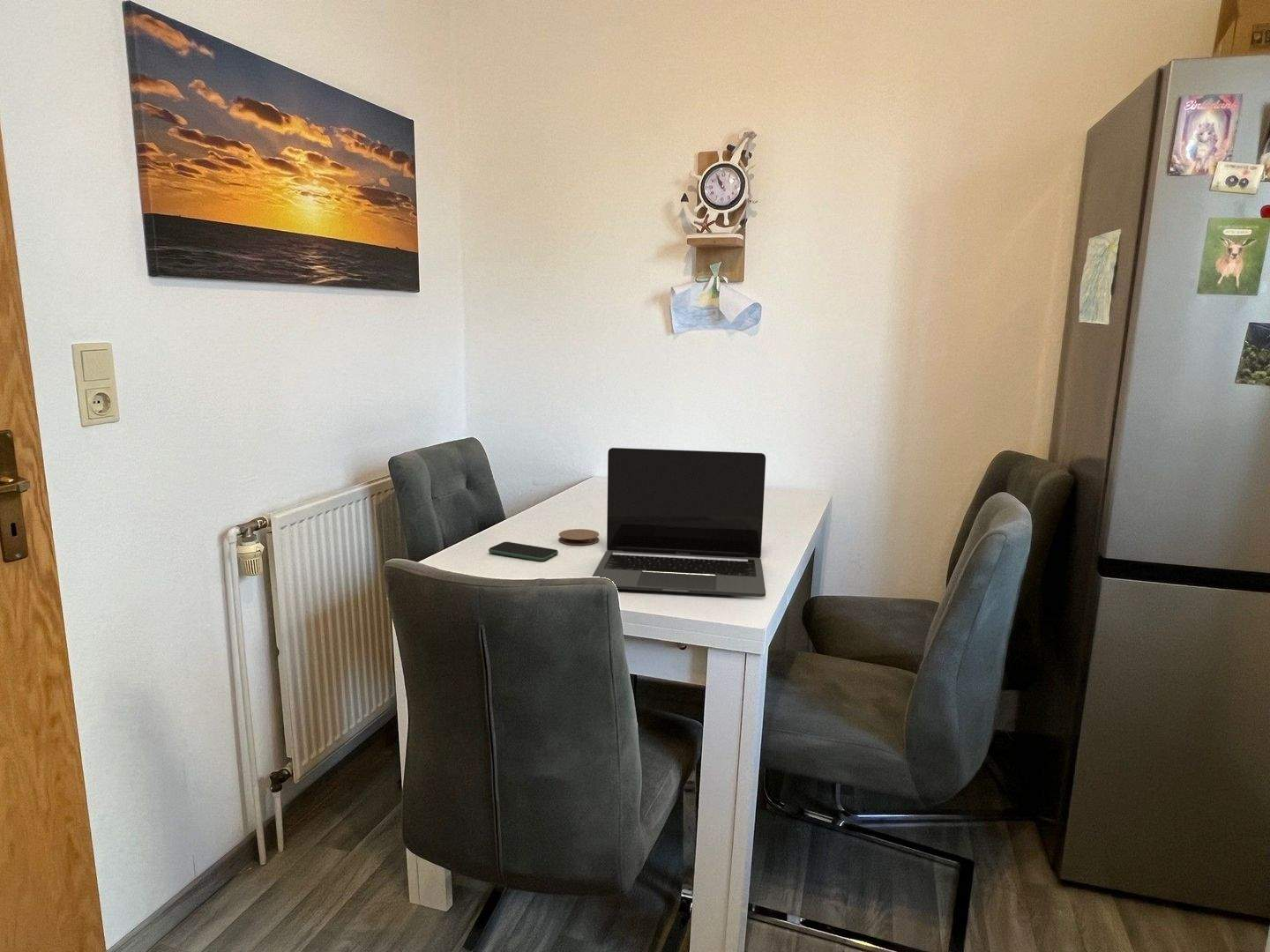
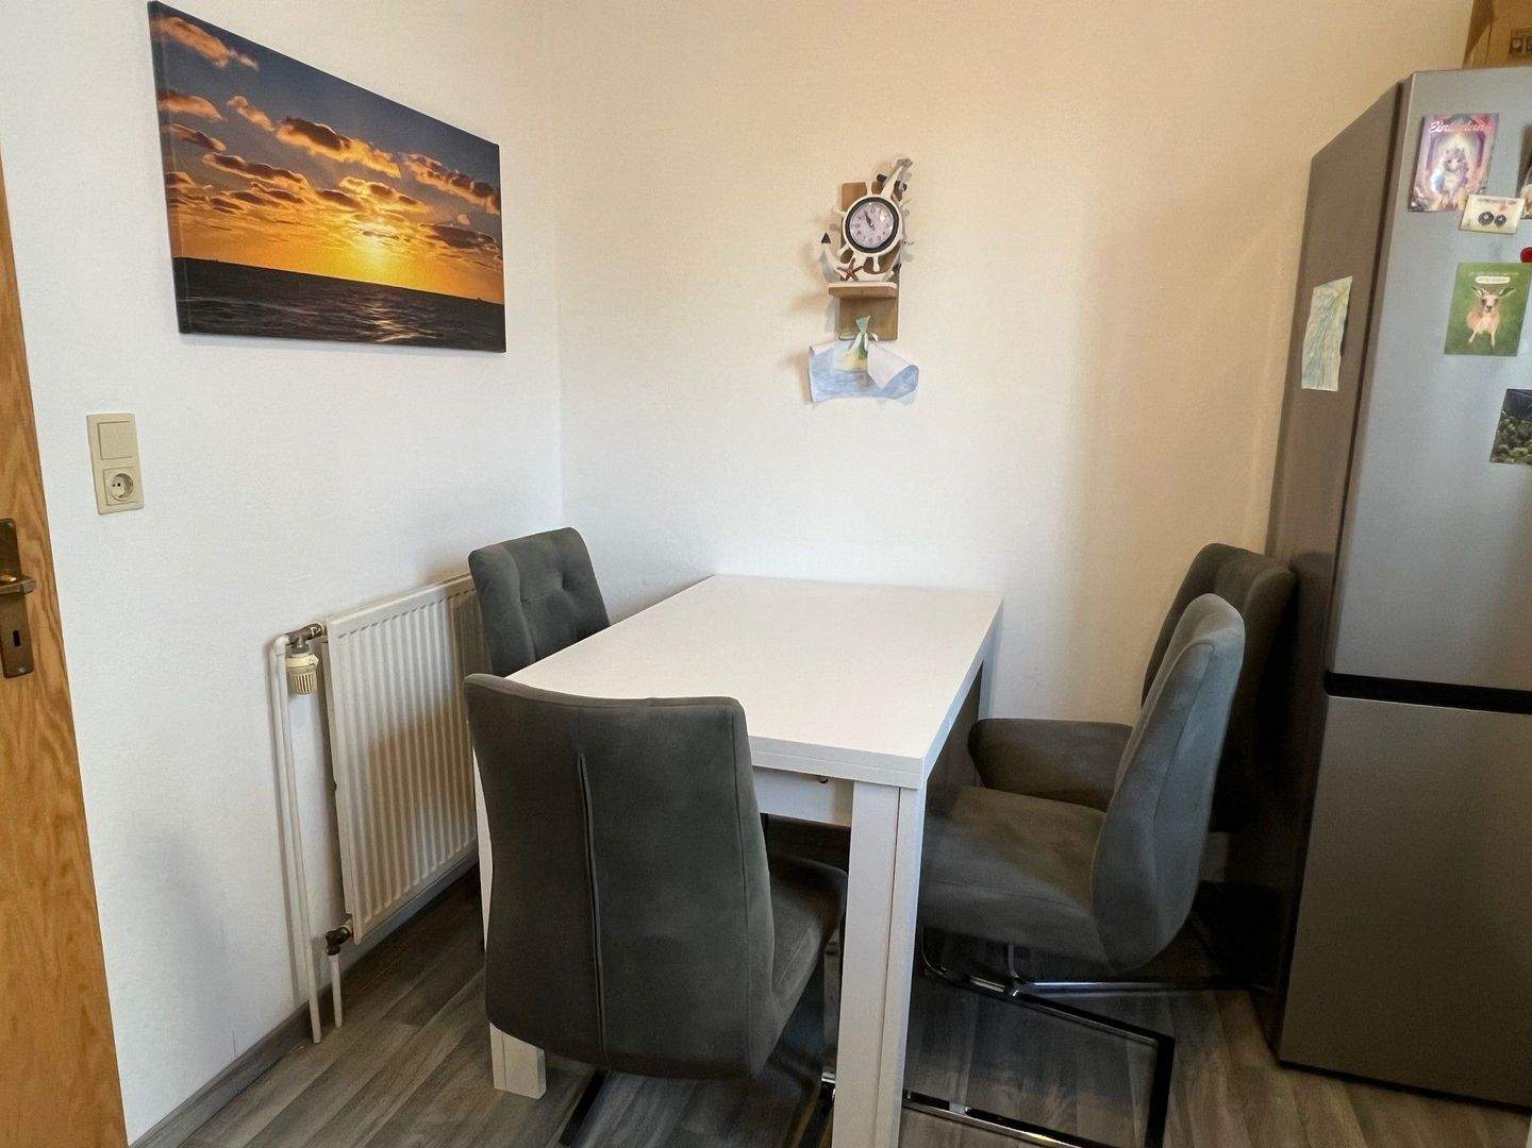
- smartphone (523, 551)
- laptop (681, 517)
- coaster (579, 537)
